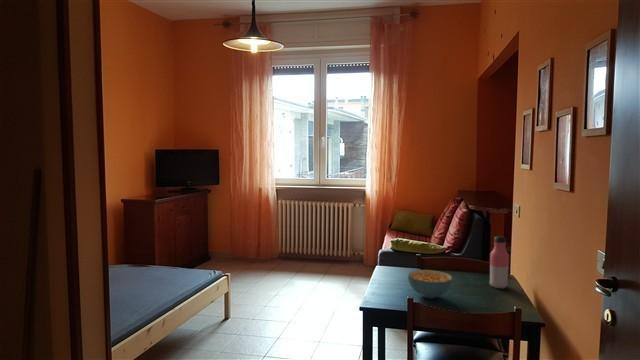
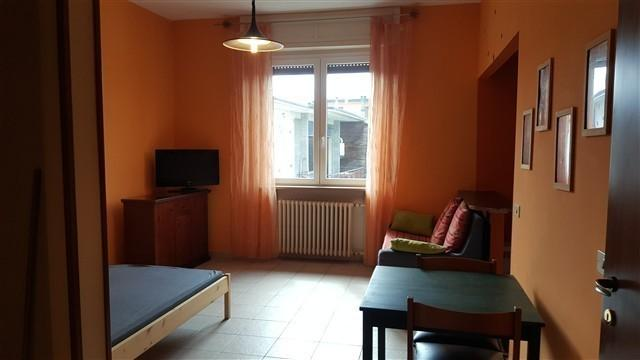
- cereal bowl (429, 286)
- water bottle (499, 261)
